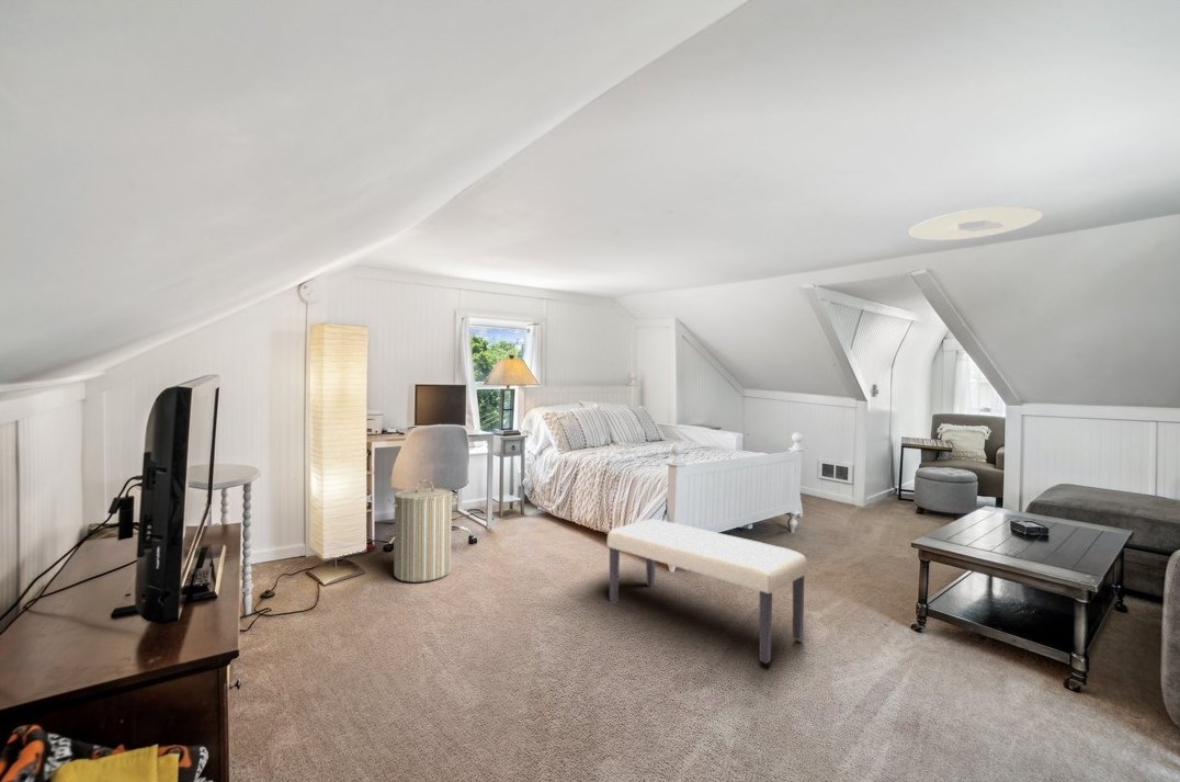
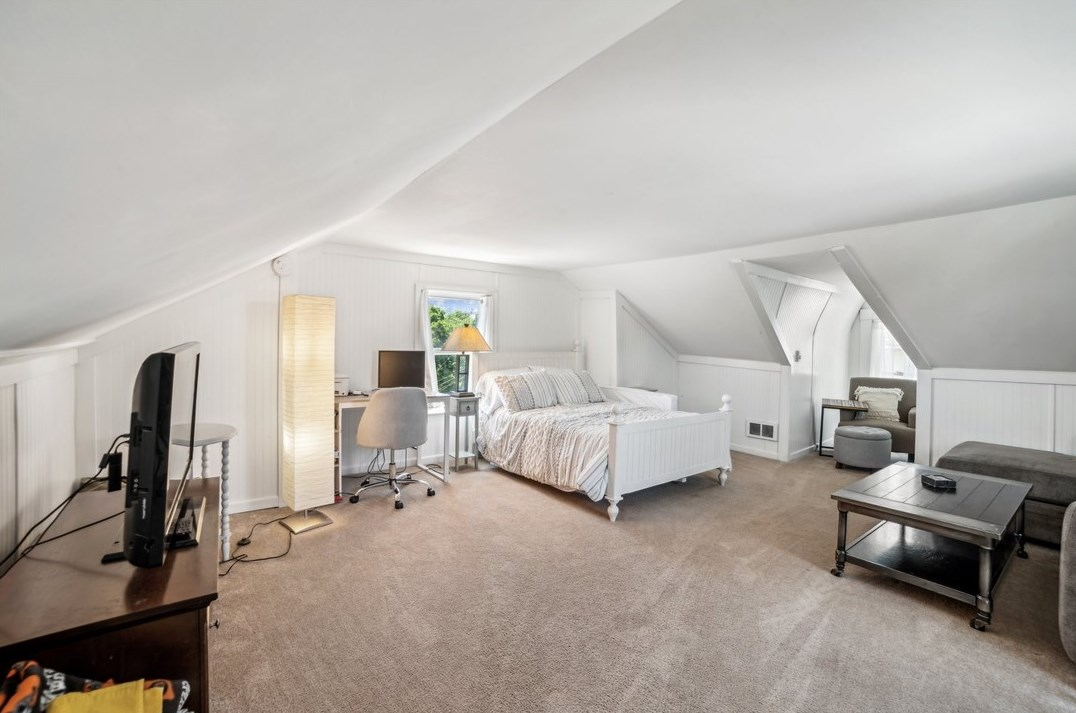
- bench (702, 574)
- ceiling light (972, 219)
- laundry hamper (422, 525)
